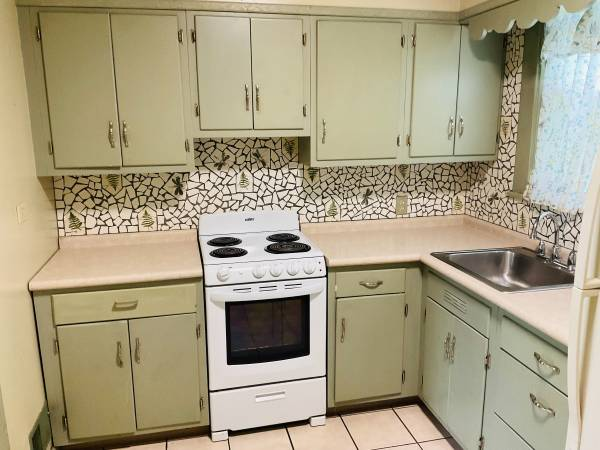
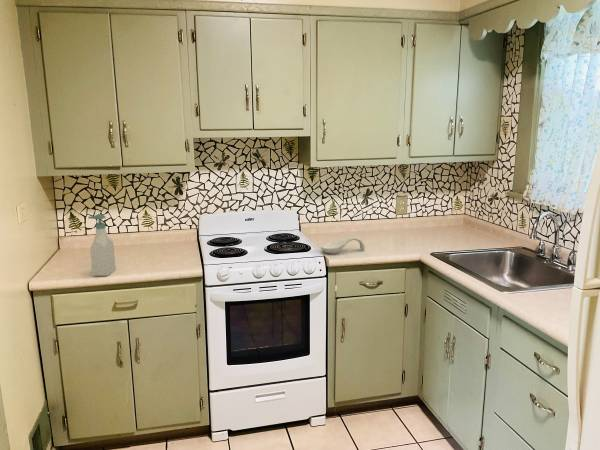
+ spoon rest (342, 244)
+ soap bottle (99, 243)
